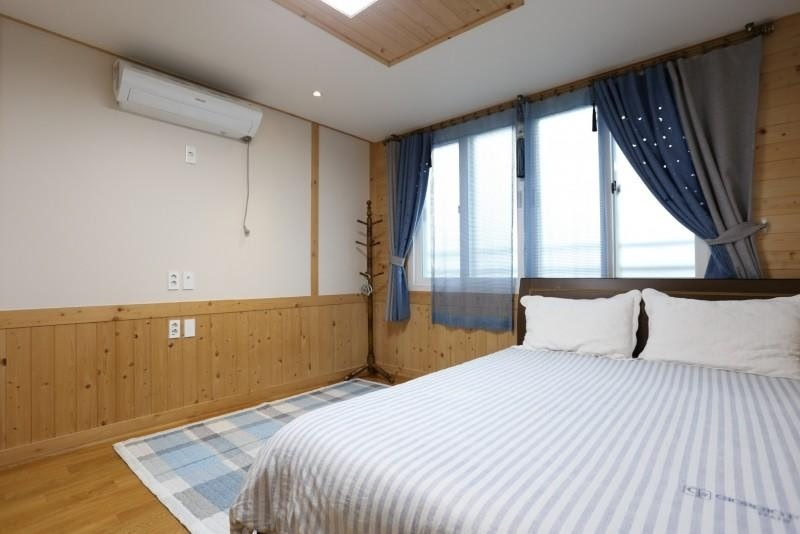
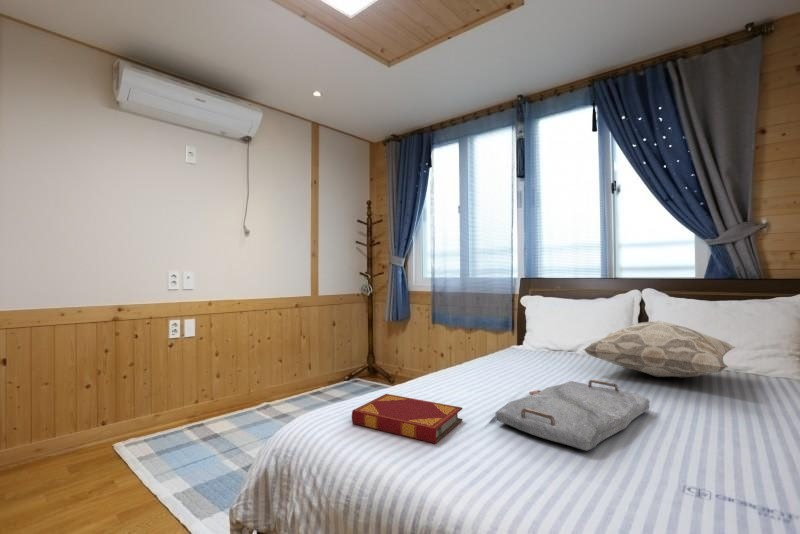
+ decorative pillow (658, 348)
+ hardback book (407, 415)
+ serving tray (565, 403)
